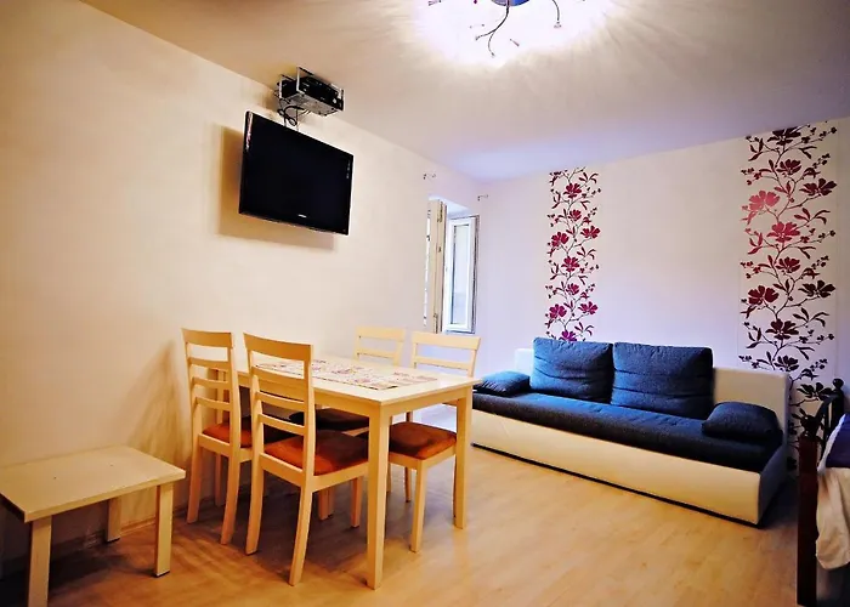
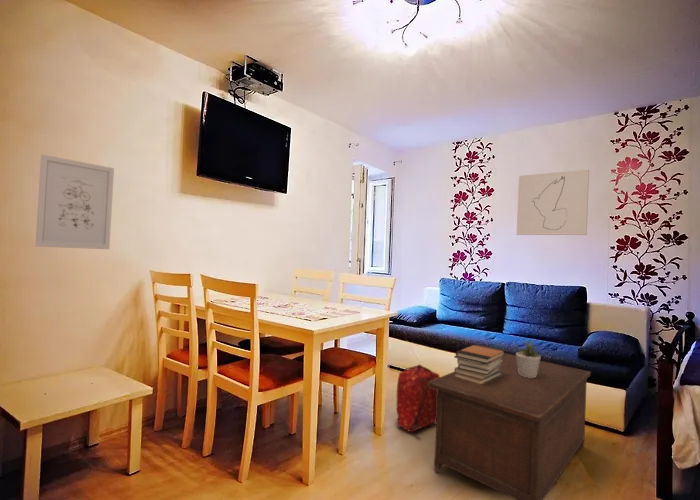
+ wall art (77, 204)
+ potted plant (529, 357)
+ wall art (551, 203)
+ cabinet (514, 417)
+ book stack (480, 362)
+ backpack (421, 395)
